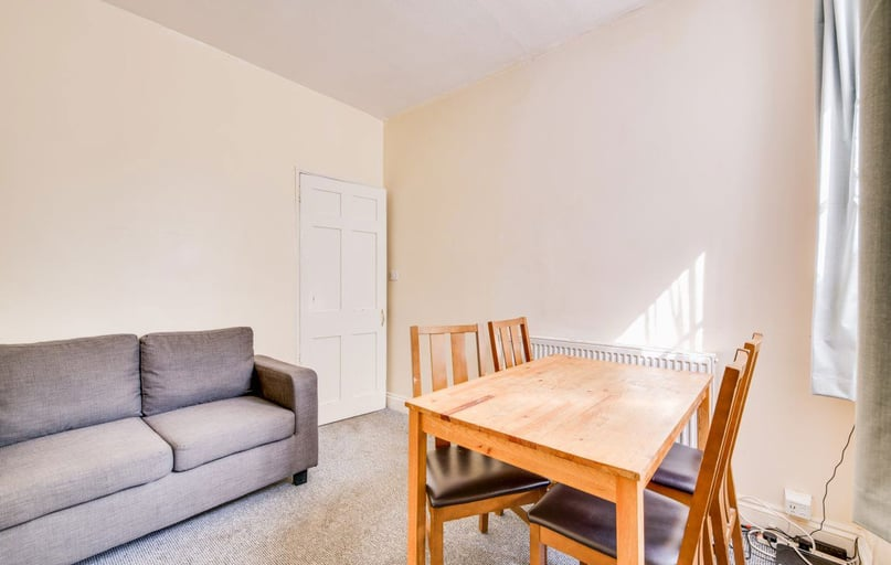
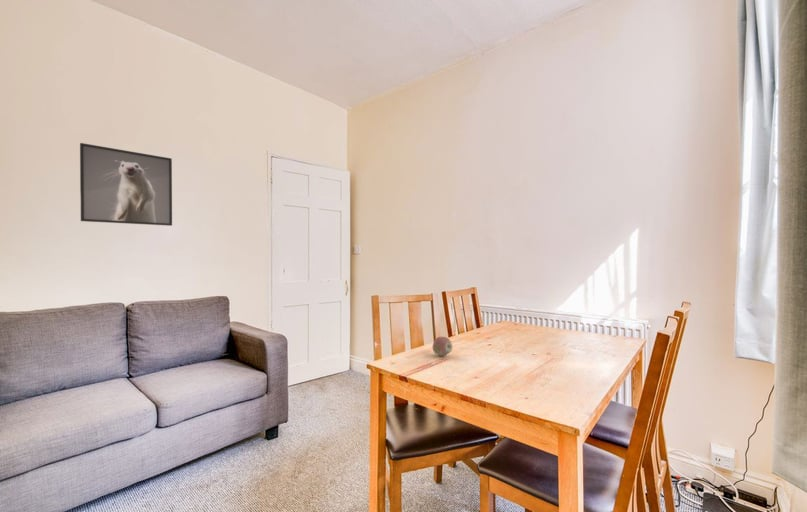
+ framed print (129, 187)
+ fruit (443, 346)
